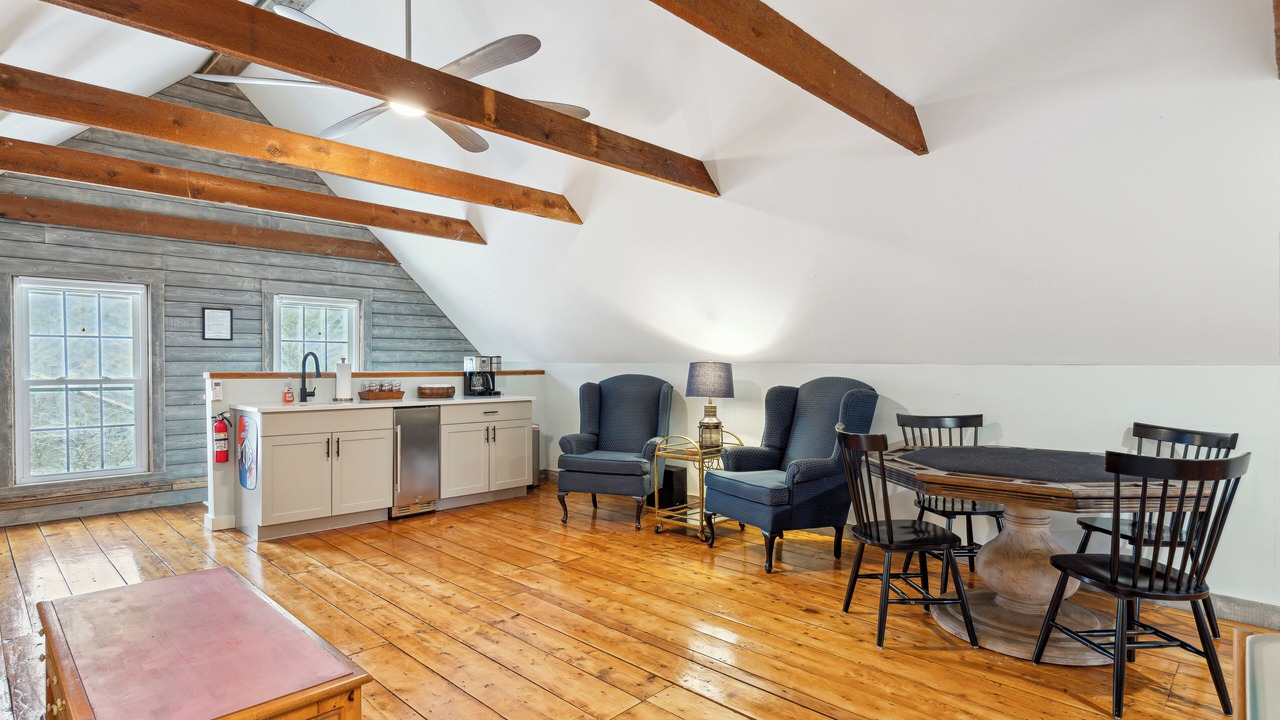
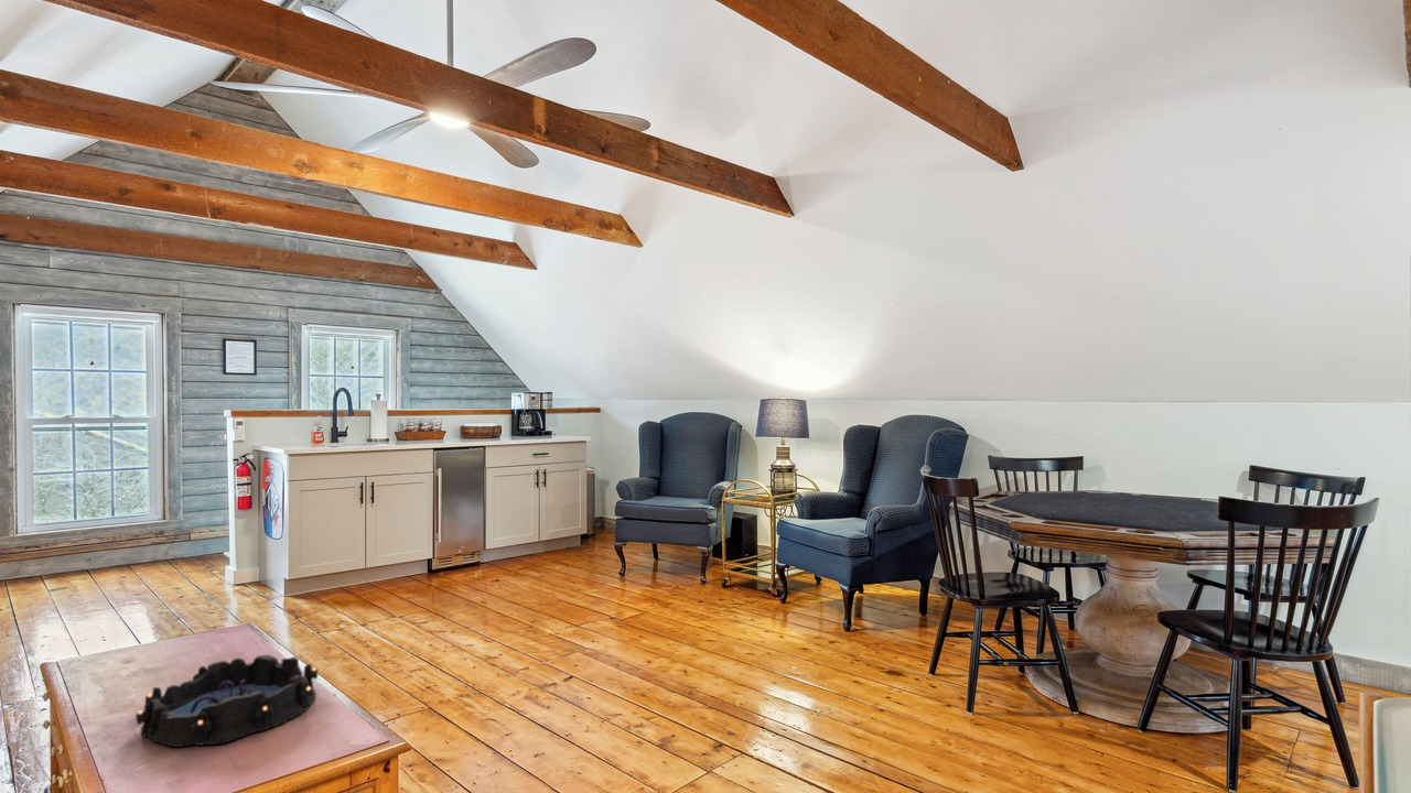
+ decorative bowl (233, 693)
